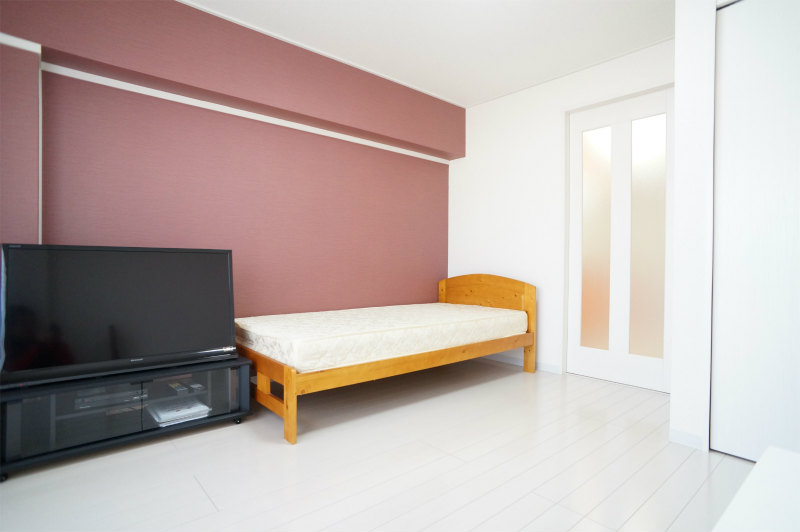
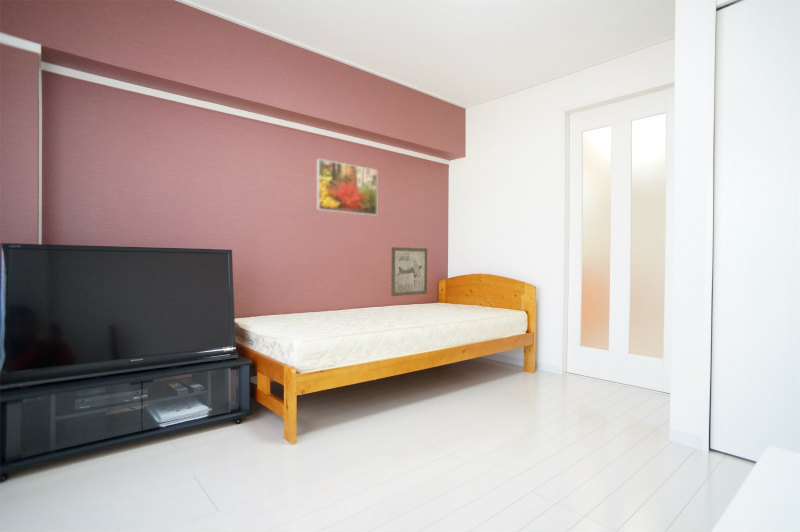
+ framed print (348, 188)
+ wall art (409, 271)
